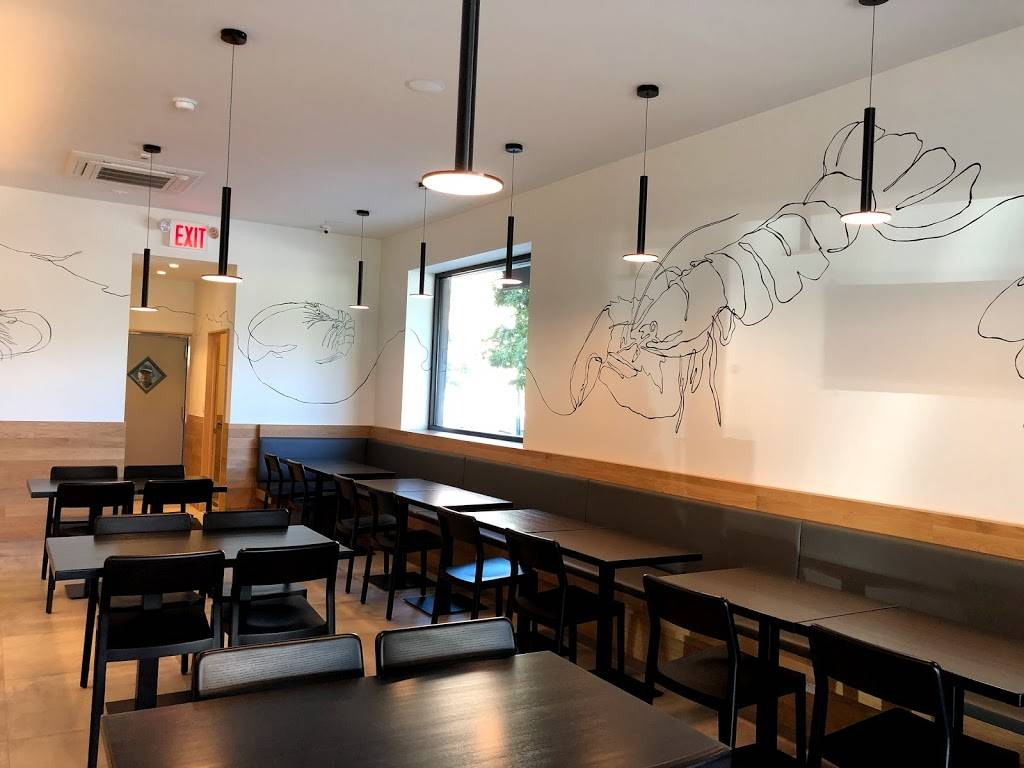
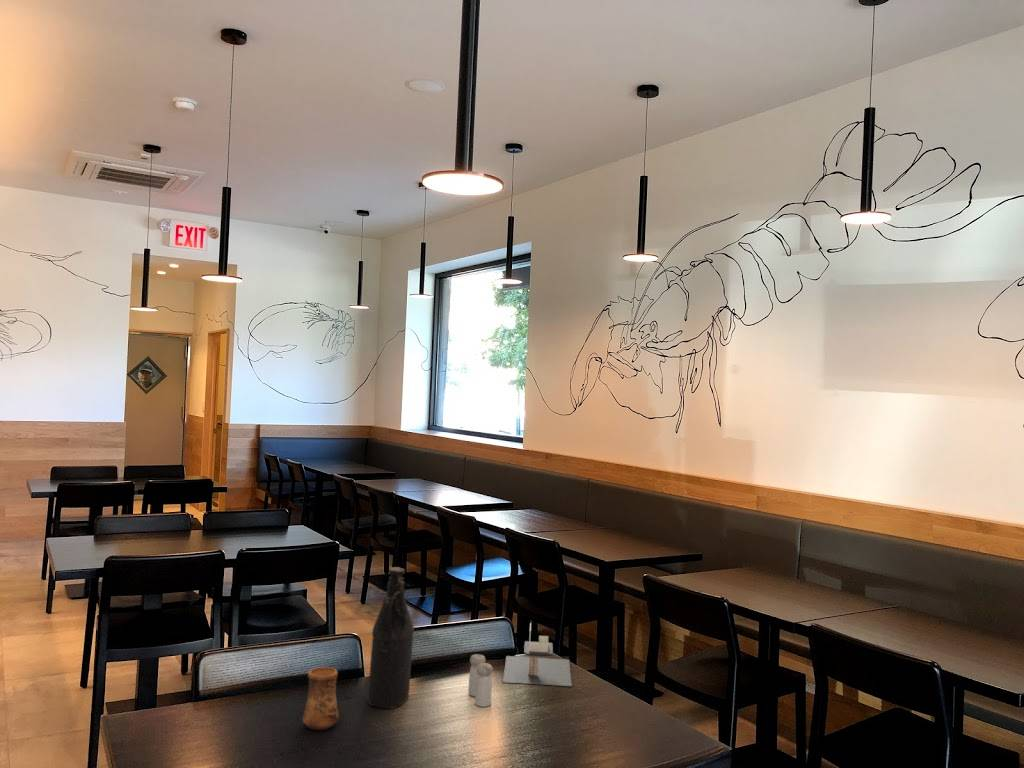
+ cup (321, 698)
+ bottle (392, 633)
+ napkin holder (538, 649)
+ salt and pepper shaker (480, 679)
